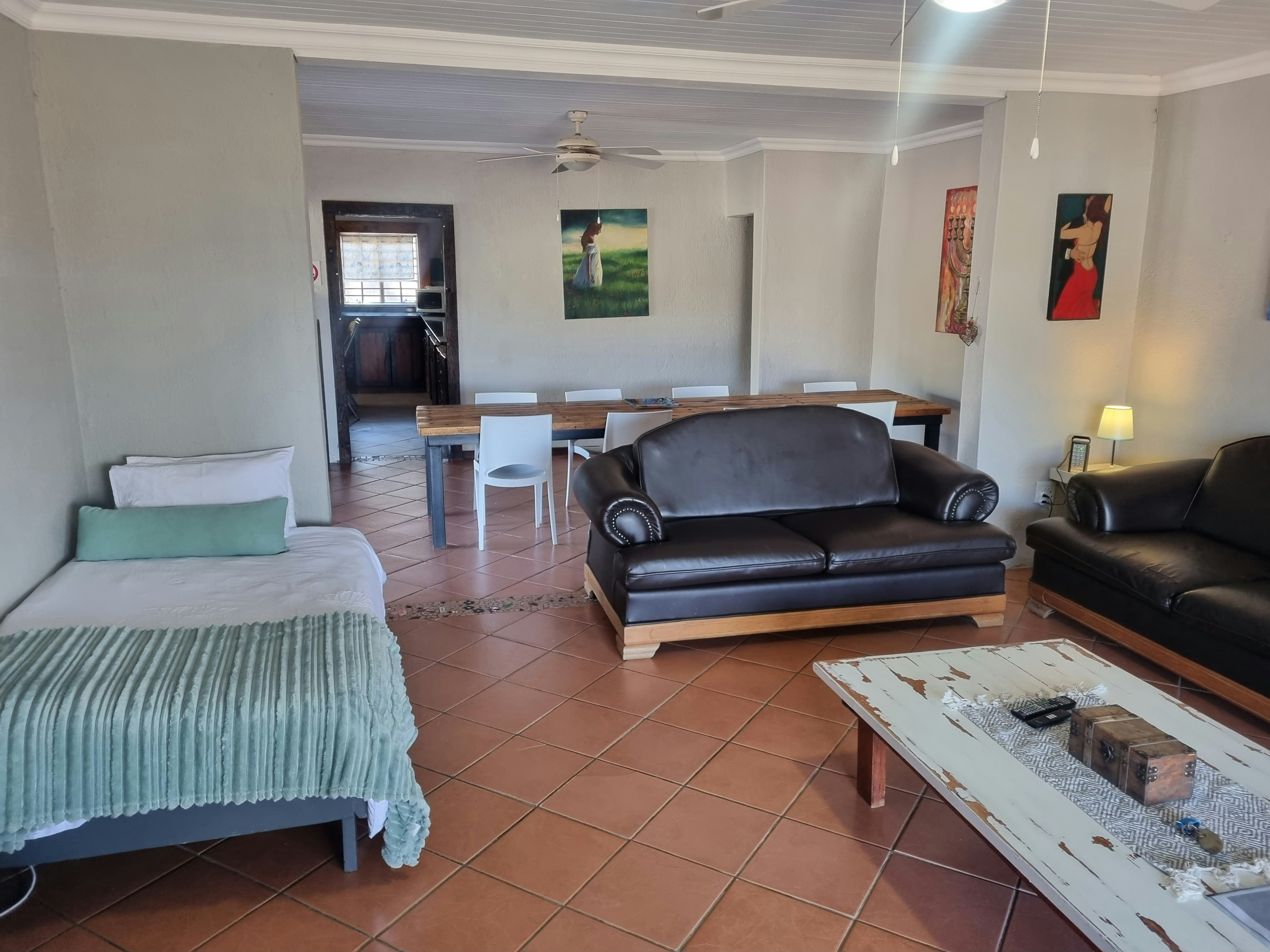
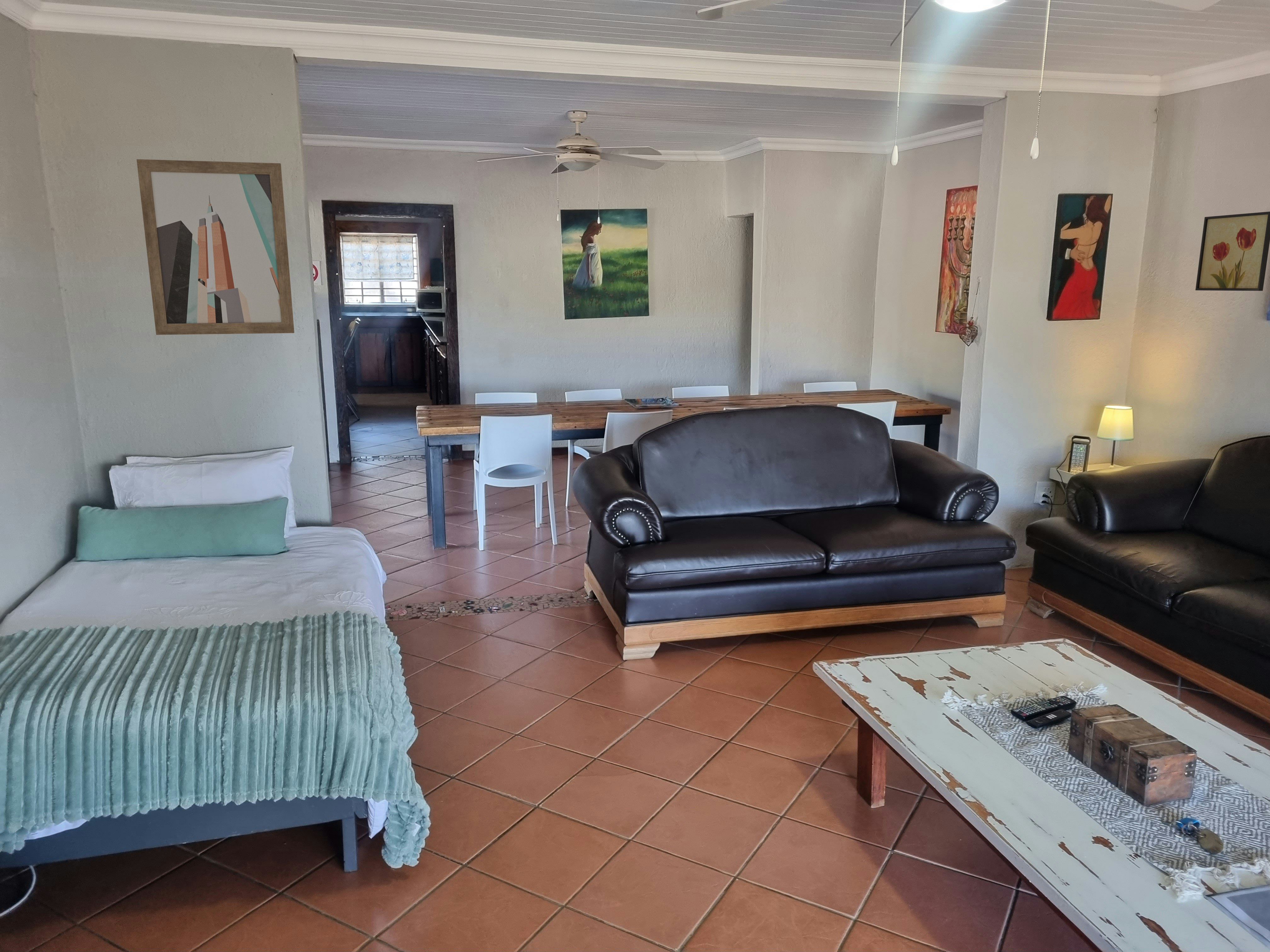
+ wall art (218, 249)
+ wall art (1234, 253)
